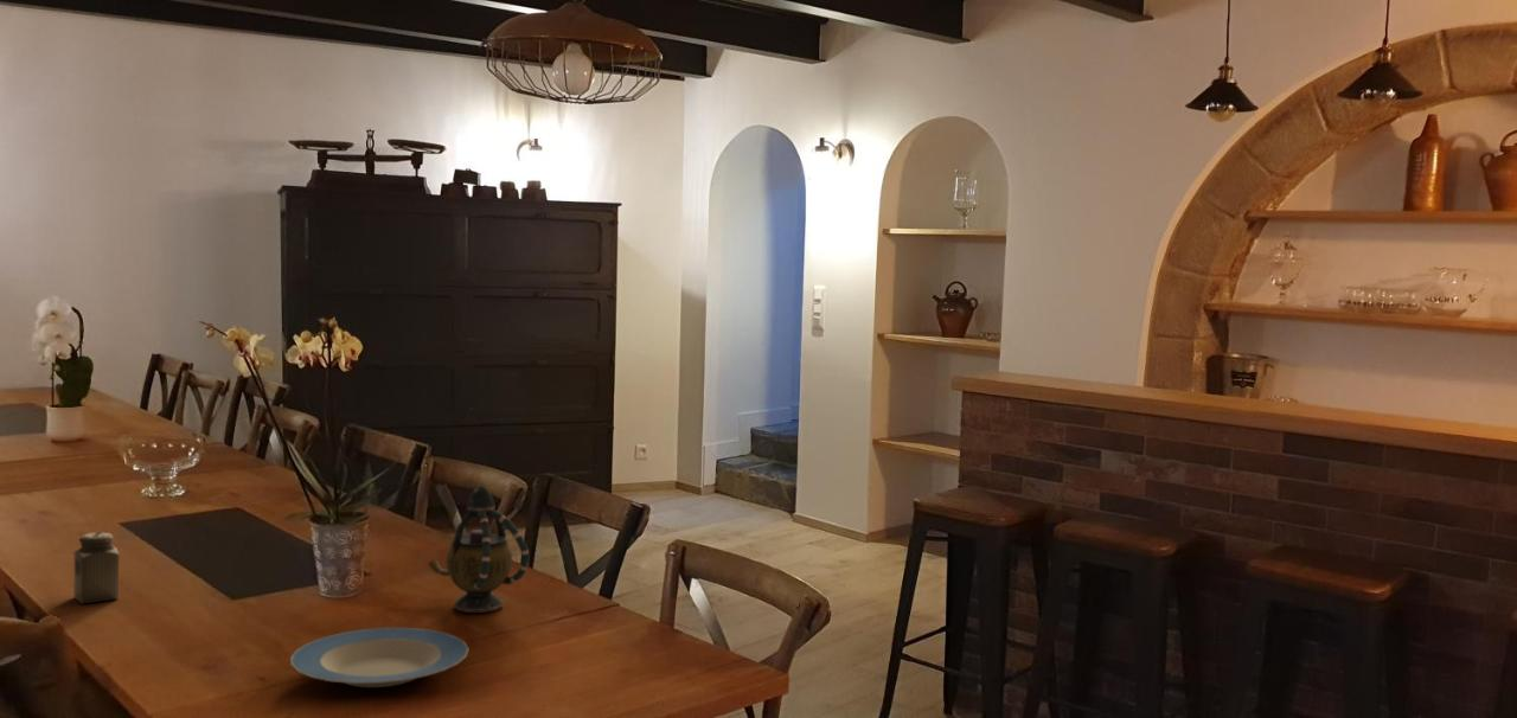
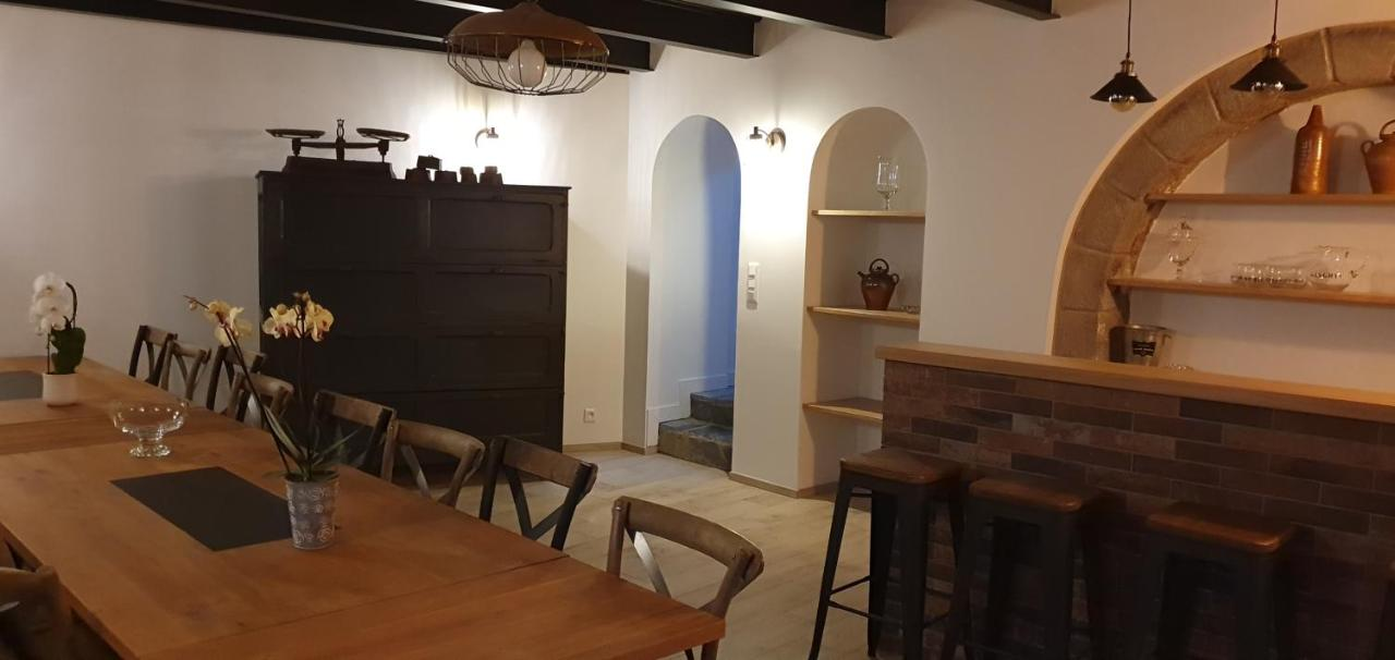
- teapot (468, 541)
- salt shaker (96, 565)
- plate (380, 662)
